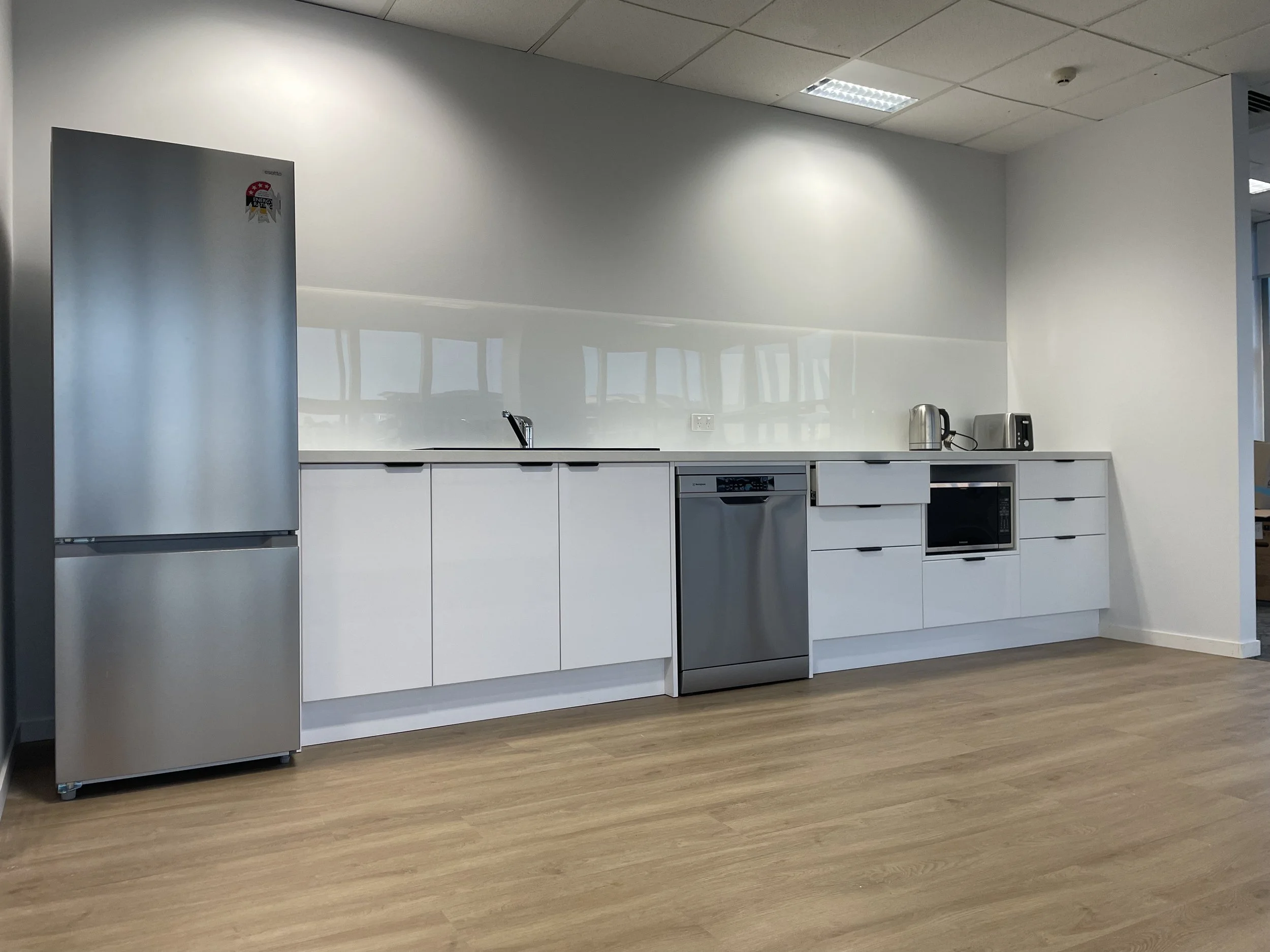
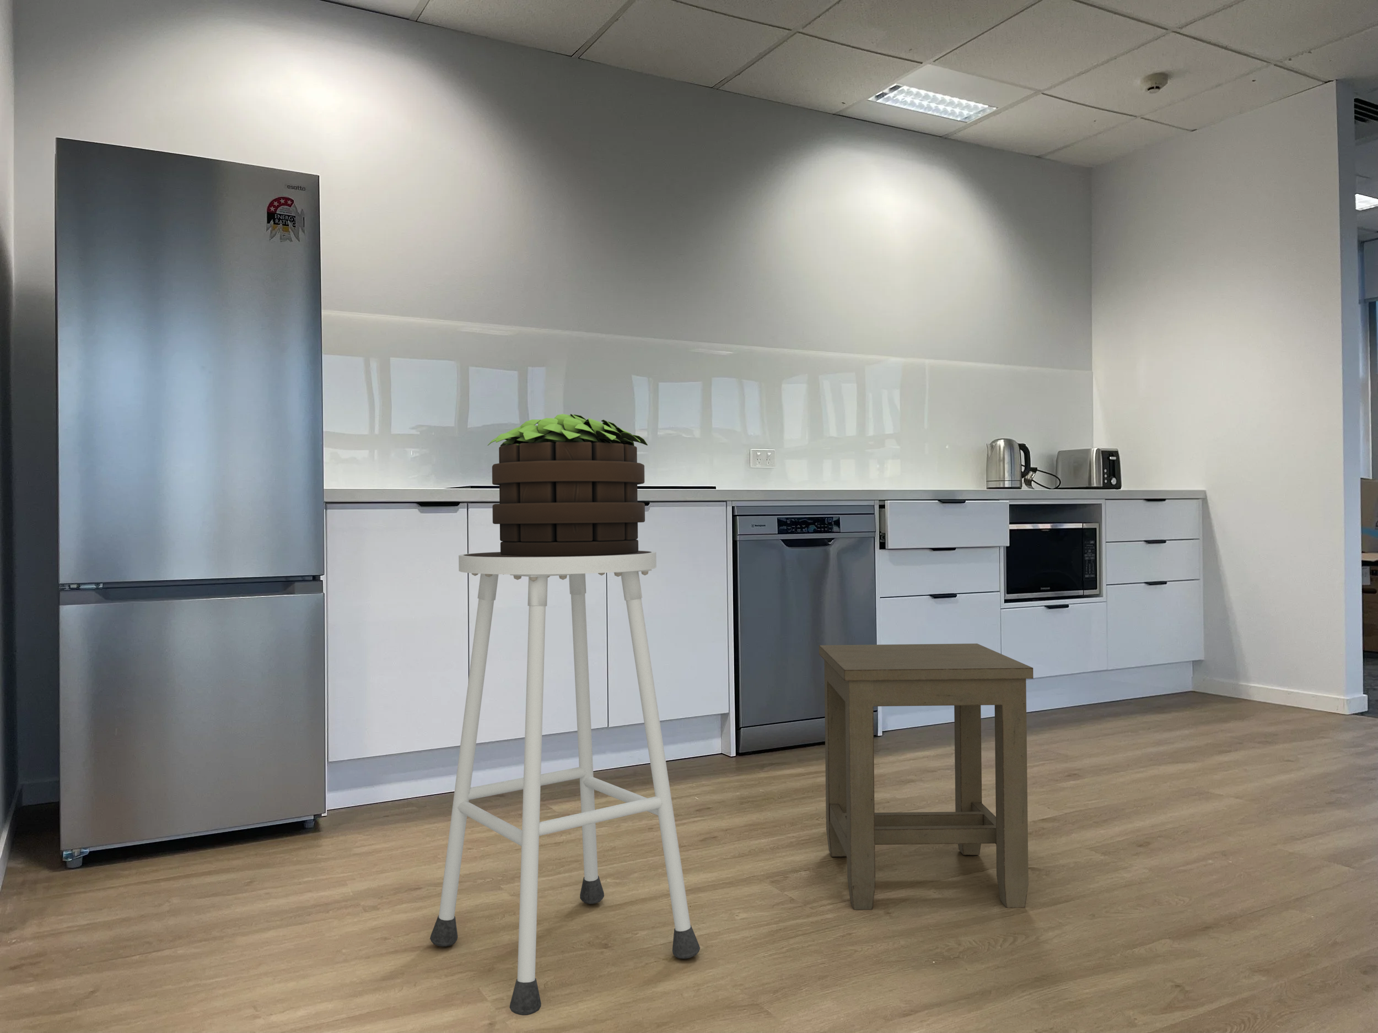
+ side table (955, 766)
+ stool (578, 752)
+ potted plant (569, 483)
